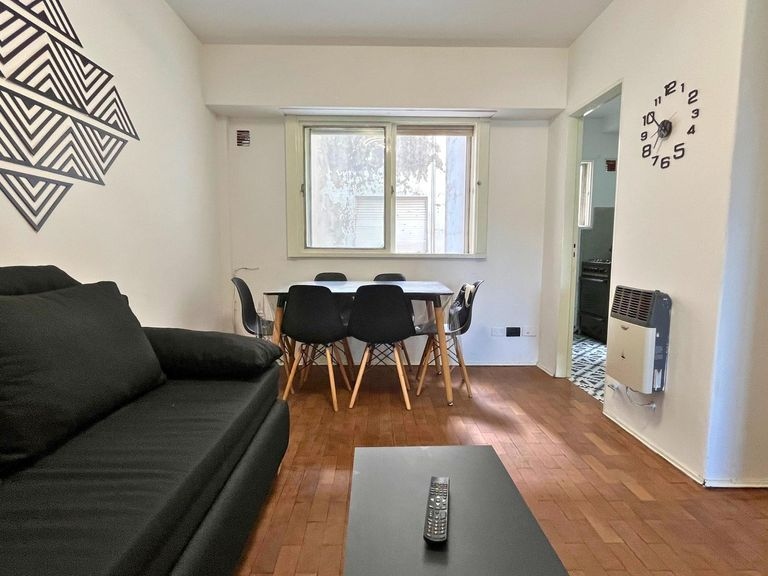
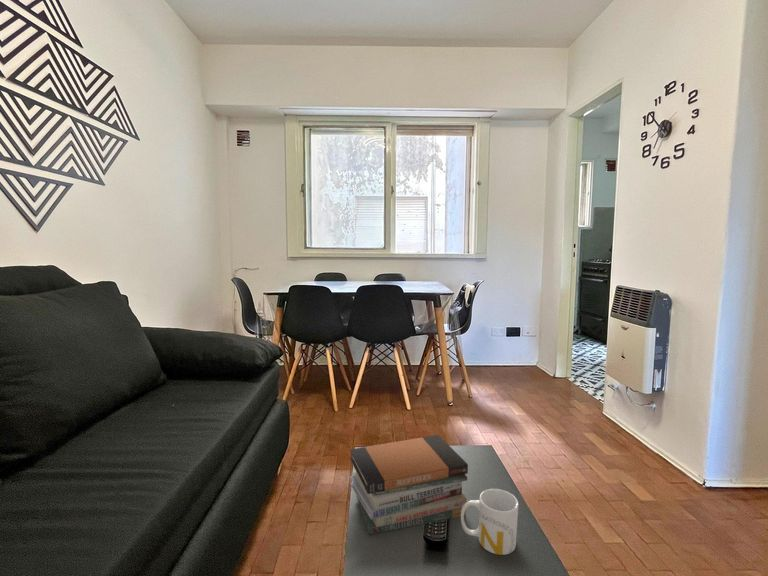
+ book stack (406, 481)
+ mug (491, 521)
